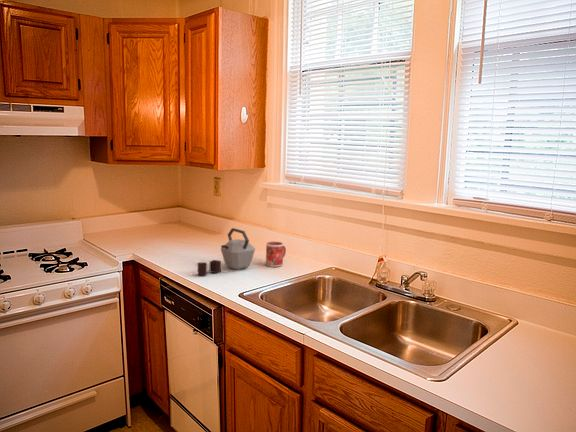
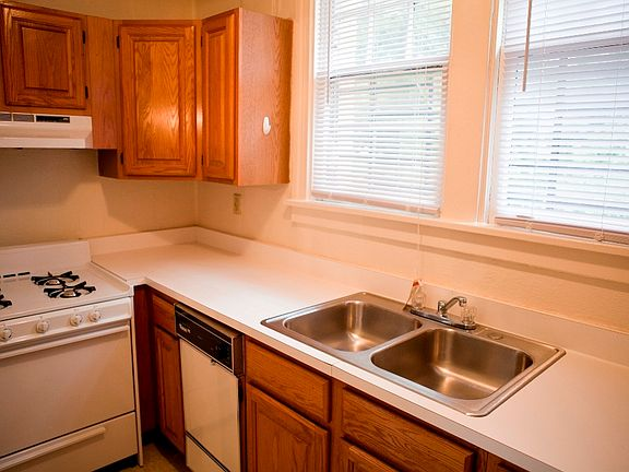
- mug (277, 253)
- kettle (224, 250)
